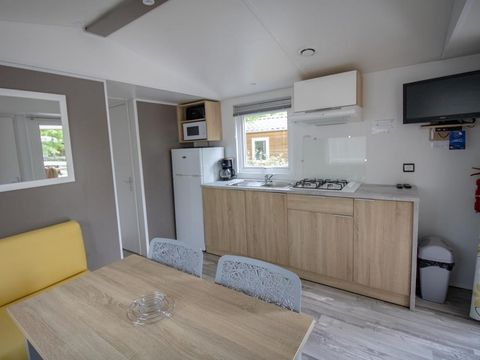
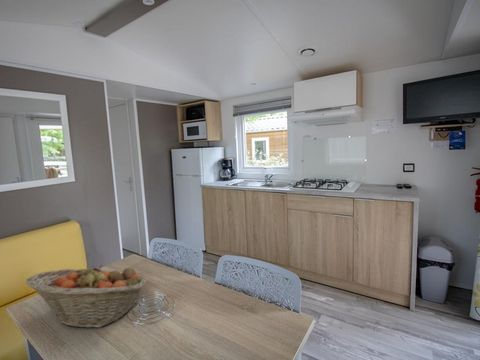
+ fruit basket (91, 287)
